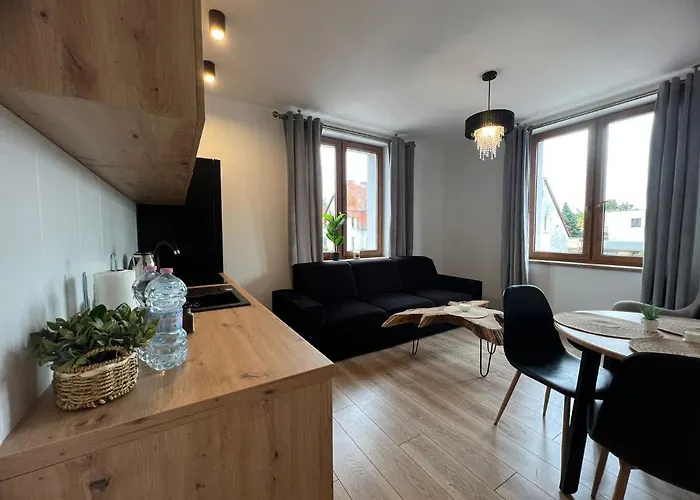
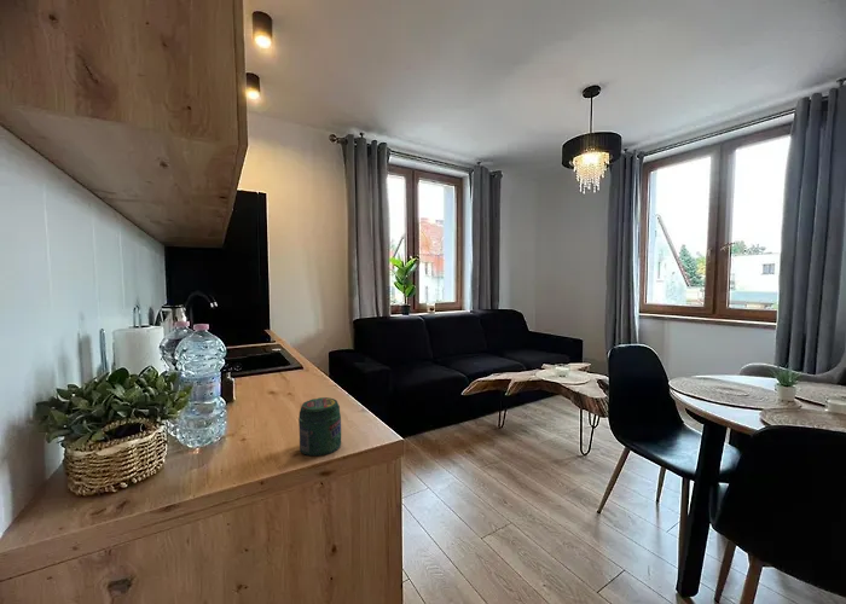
+ jar (320, 424)
